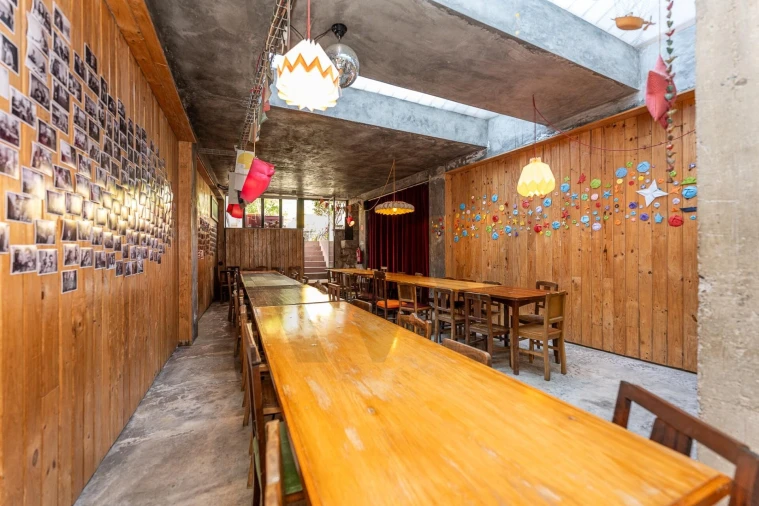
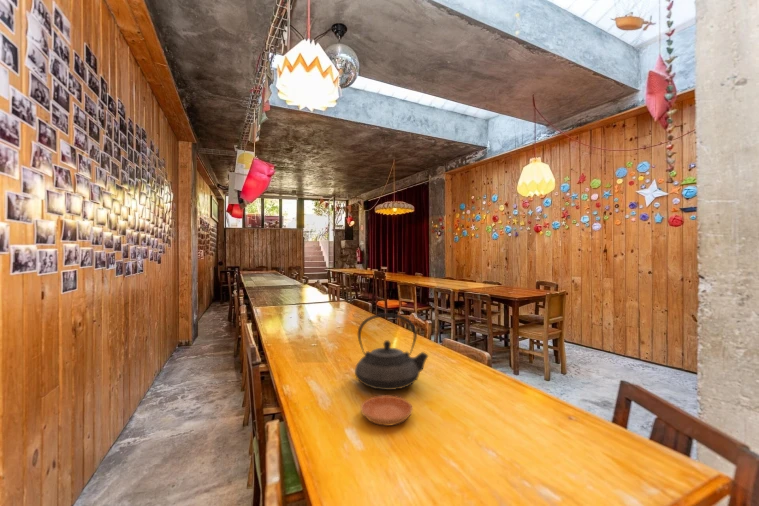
+ saucer (386, 410)
+ teapot (391, 348)
